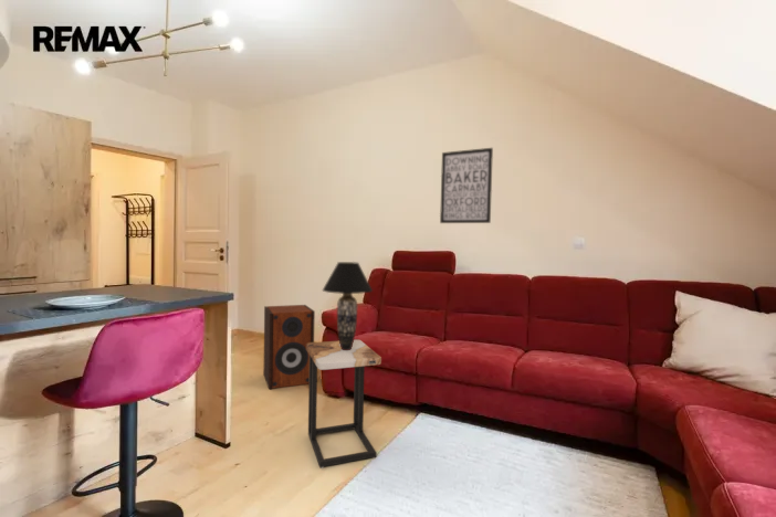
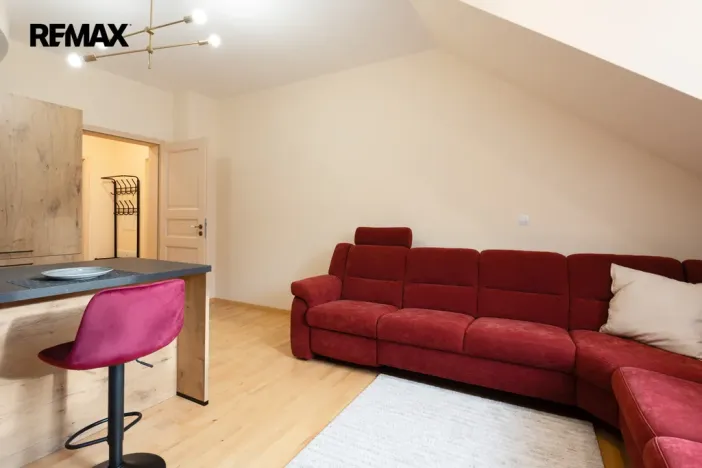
- side table (354, 397)
- wall art (465, 187)
- table lamp (347, 305)
- speaker (289, 344)
